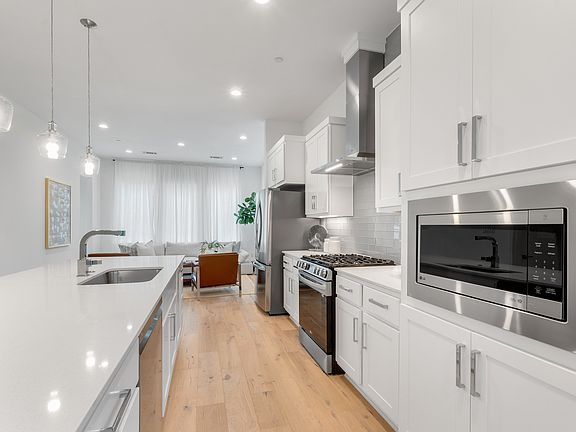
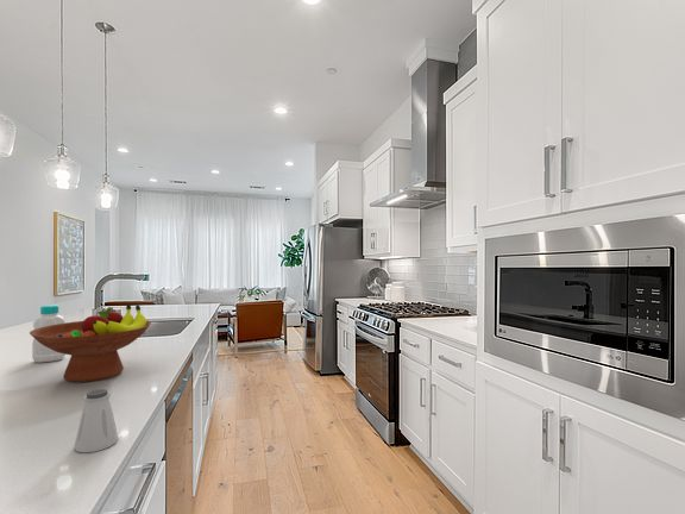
+ bottle (49, 325)
+ saltshaker (96, 416)
+ fruit bowl (94, 340)
